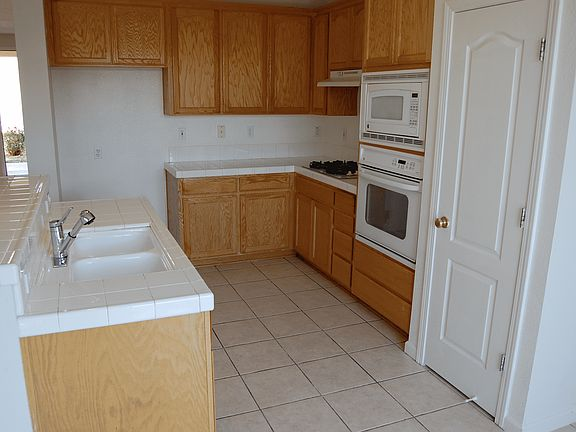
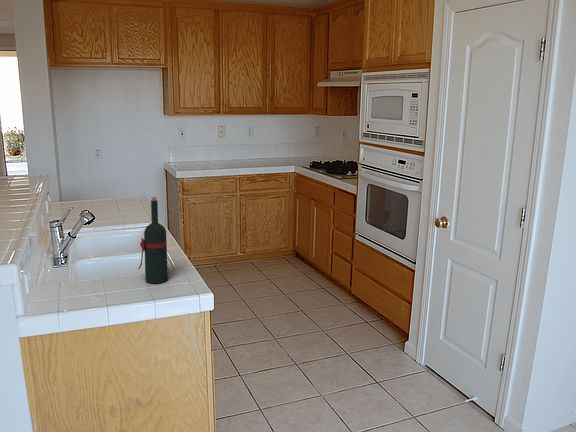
+ wine bottle (152, 239)
